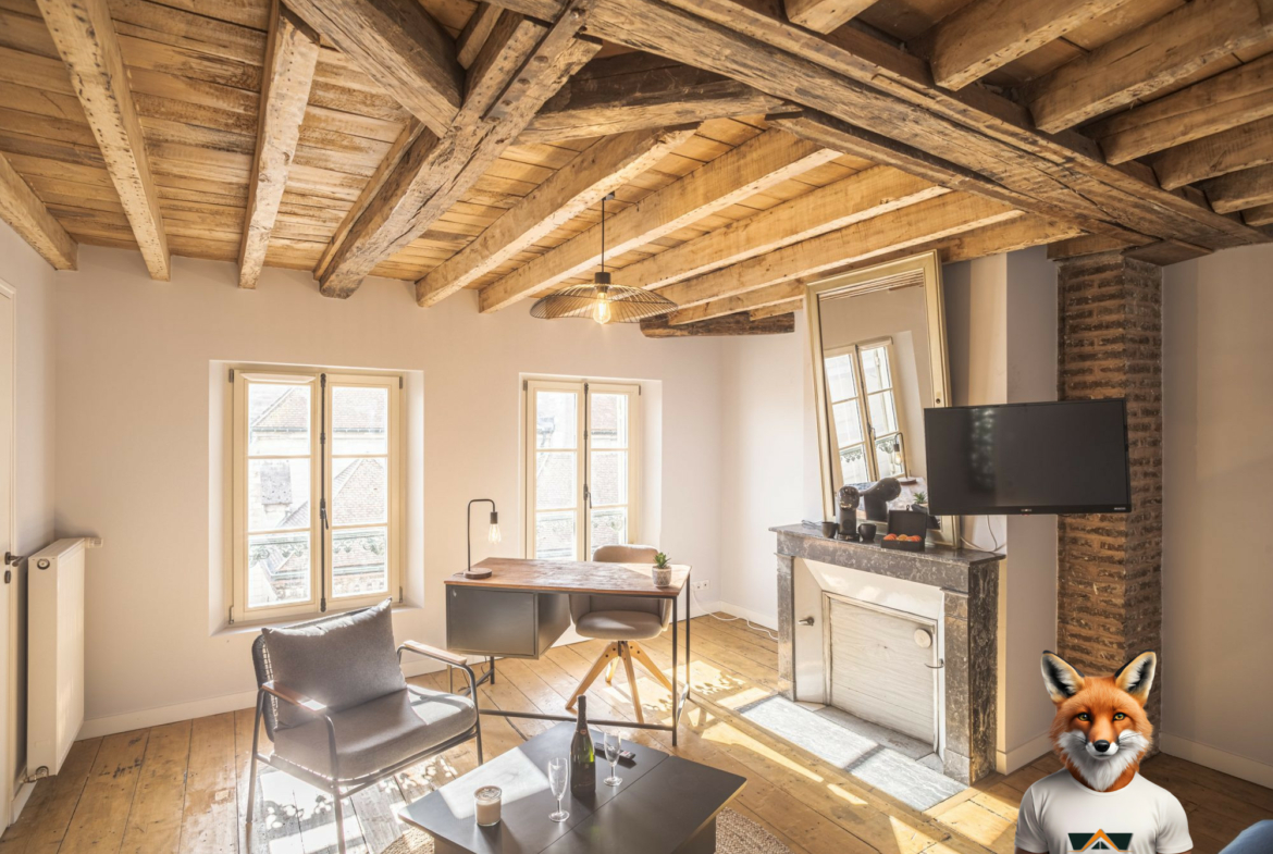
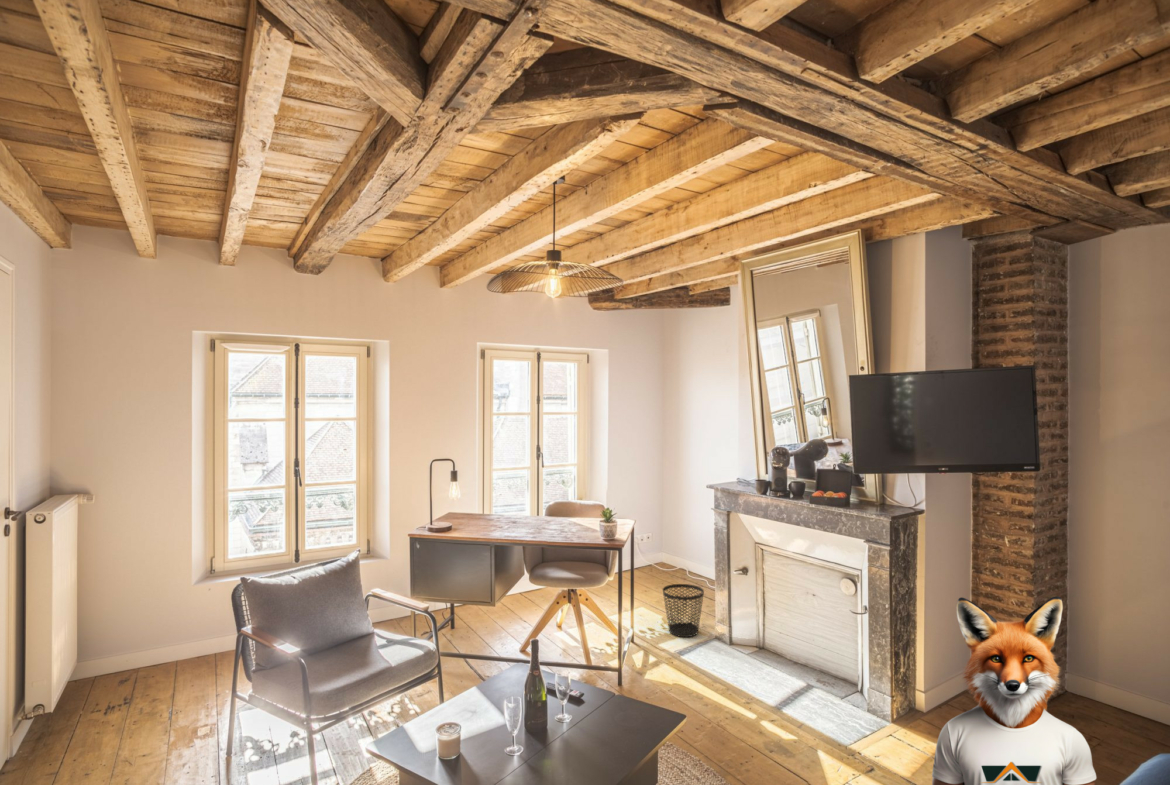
+ wastebasket (683, 610)
